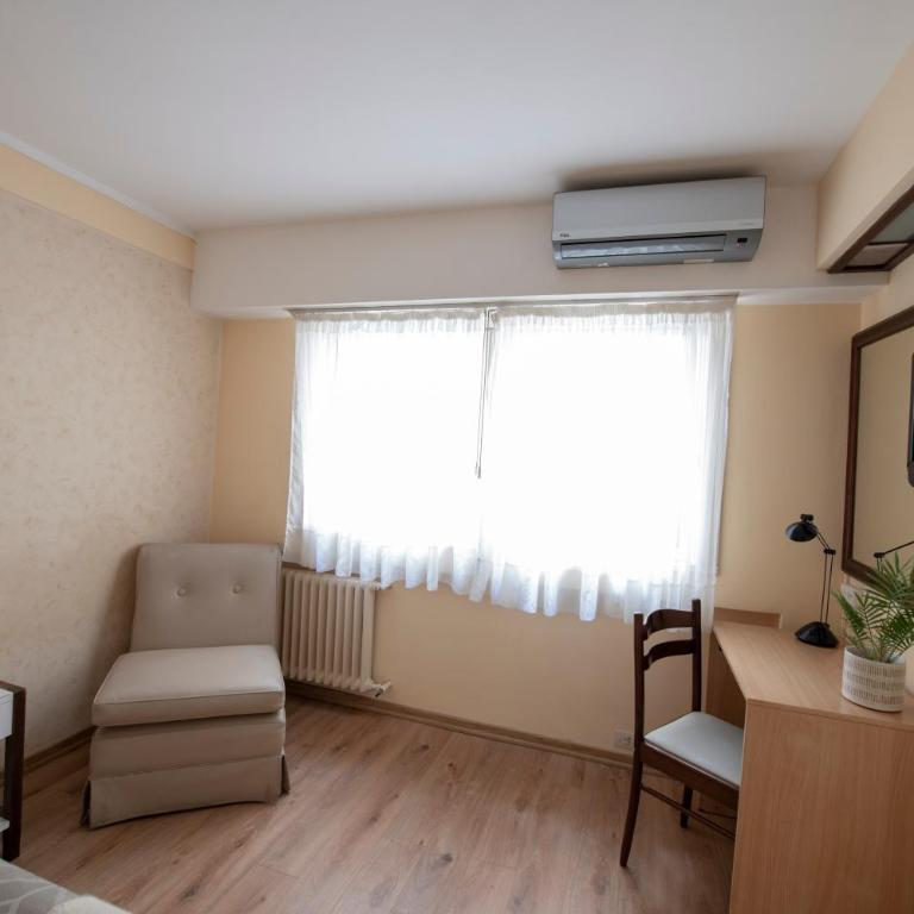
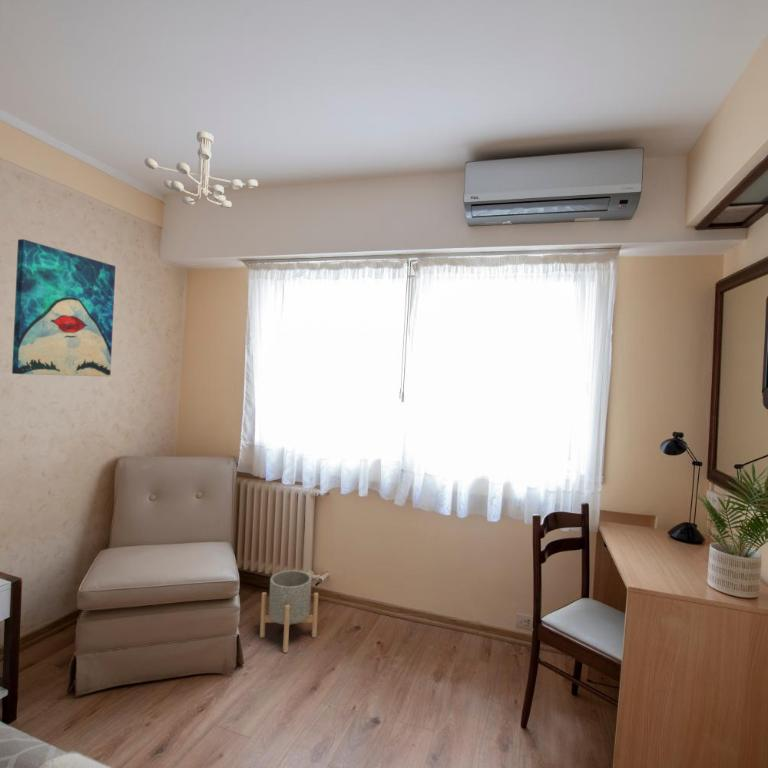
+ wall art (68, 314)
+ planter (289, 607)
+ ceiling light fixture (203, 167)
